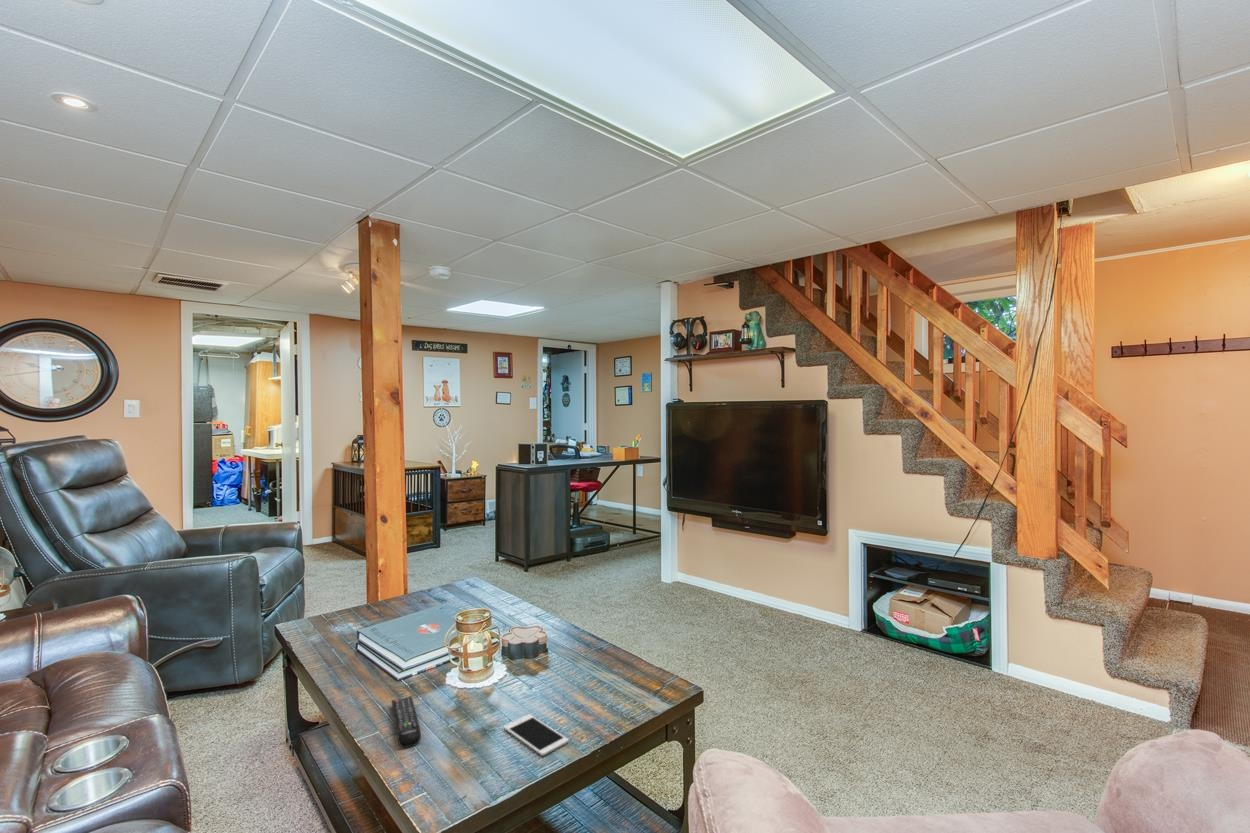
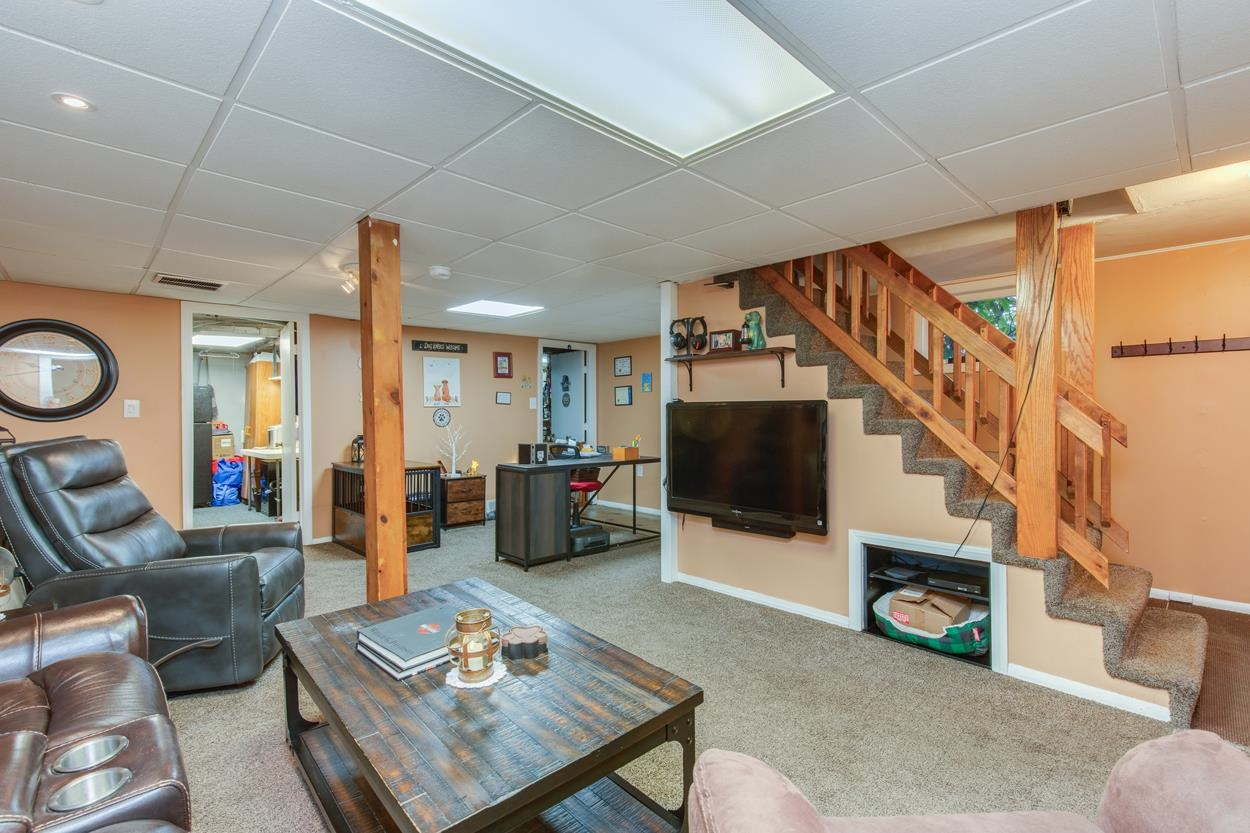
- cell phone (535, 733)
- remote control (405, 718)
